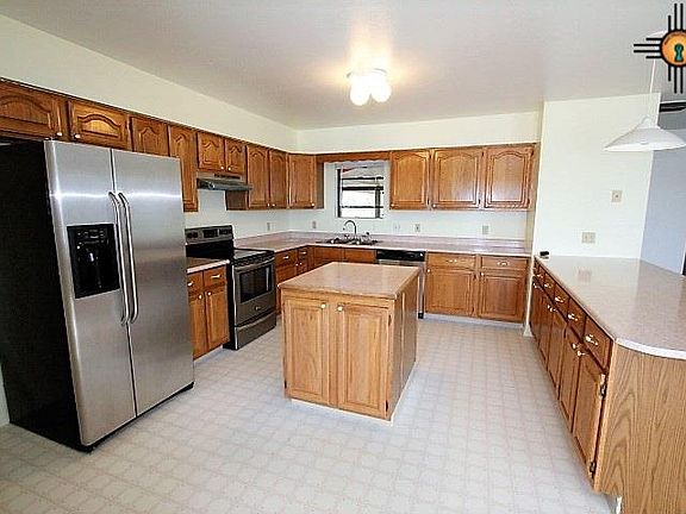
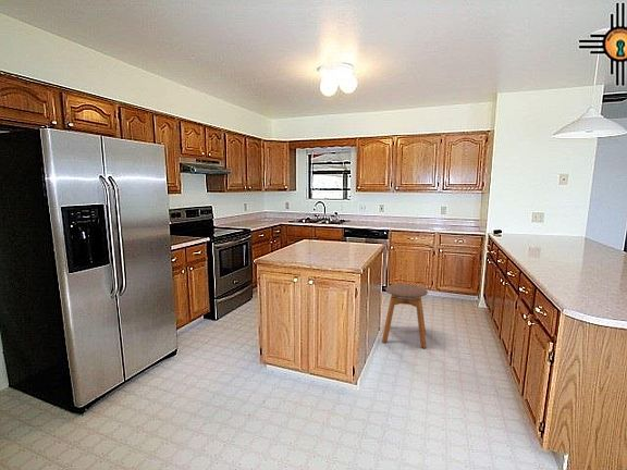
+ stool (405, 304)
